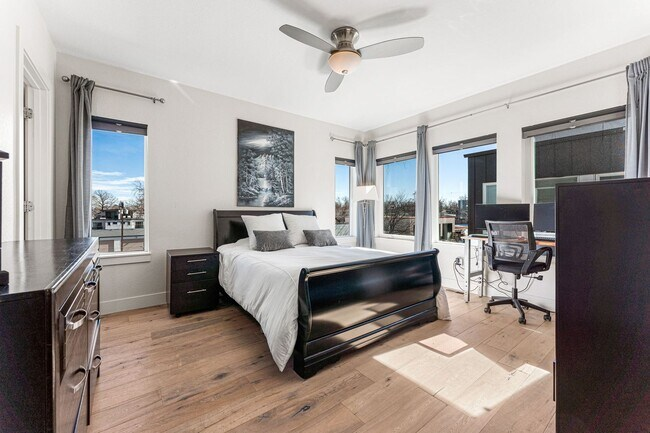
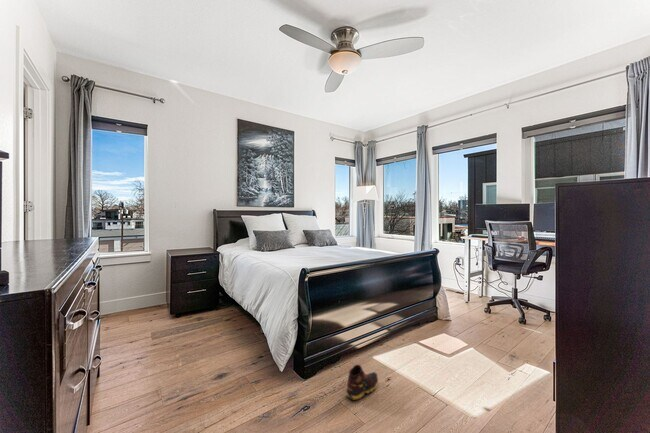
+ shoe (362, 376)
